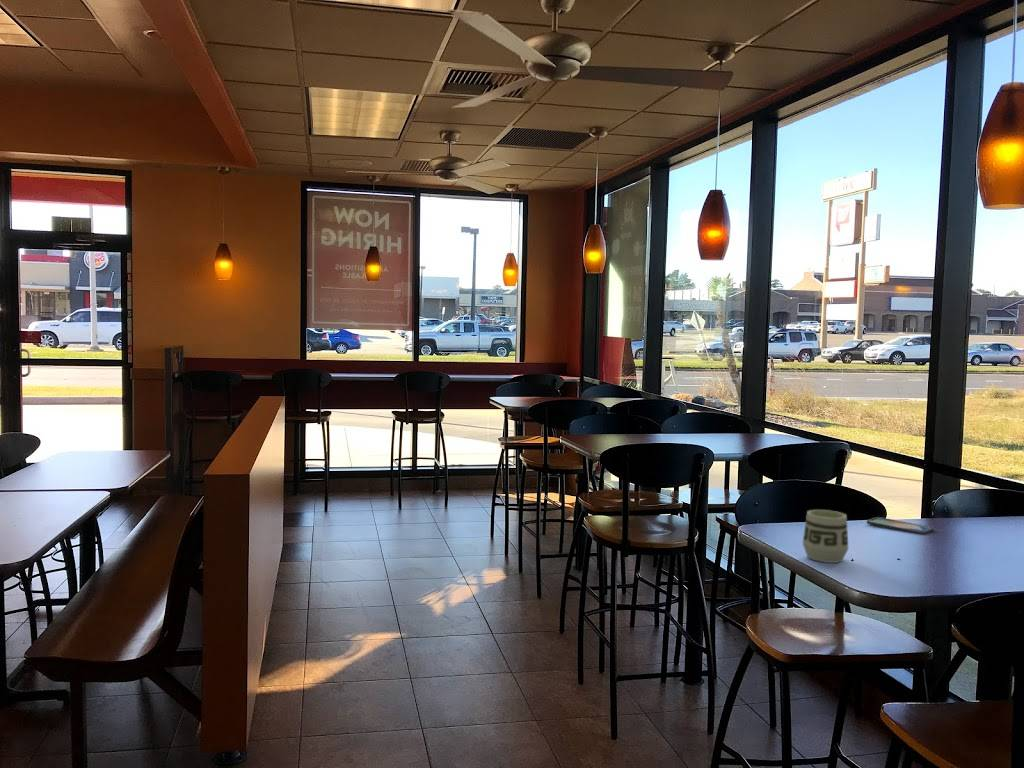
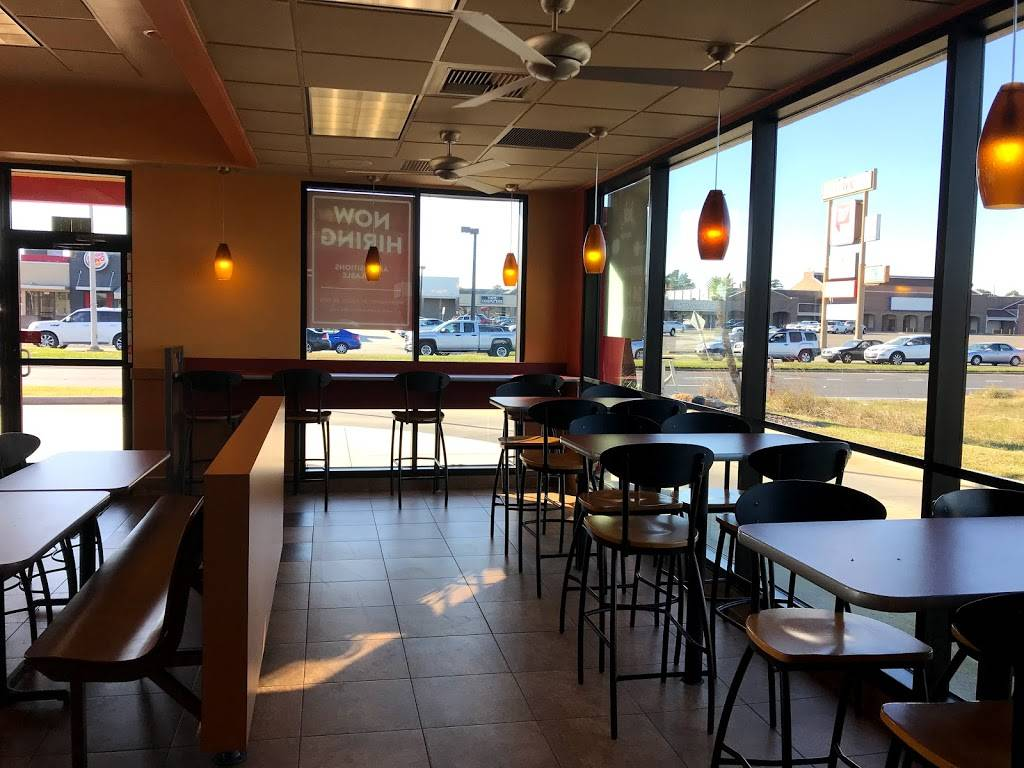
- smartphone (899, 525)
- cup (825, 536)
